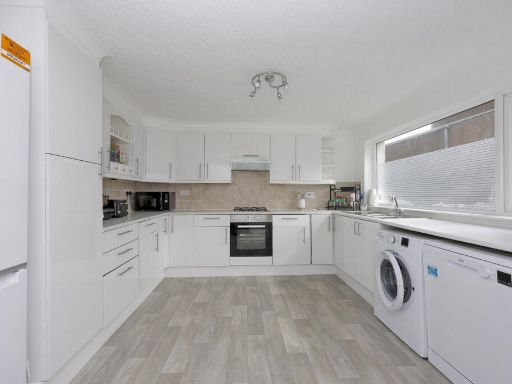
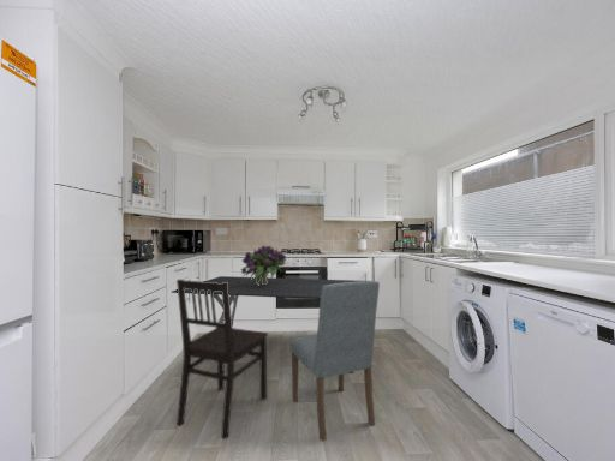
+ bouquet (263, 265)
+ dining chair (223, 342)
+ dining table (281, 297)
+ dining chair (333, 345)
